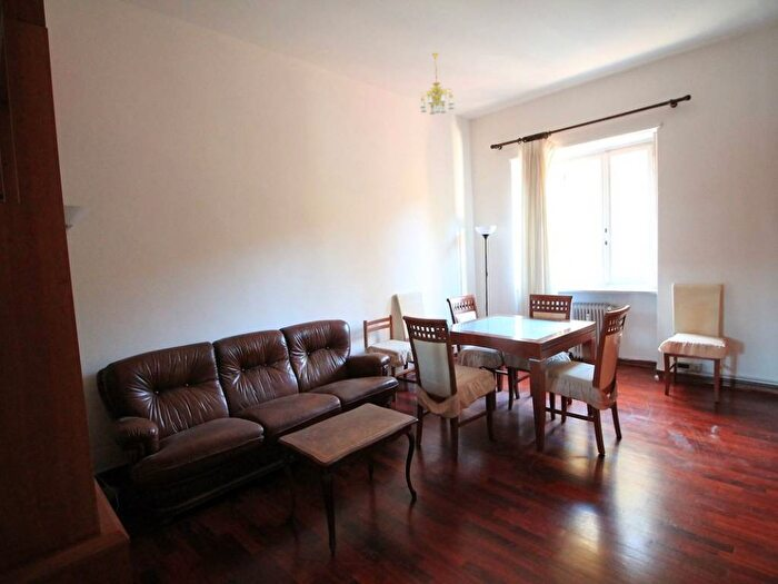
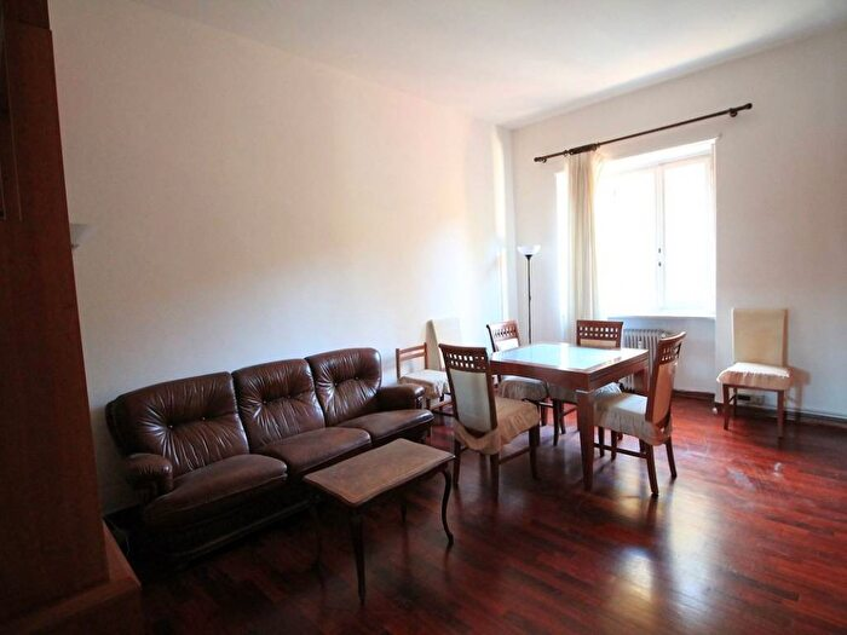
- chandelier (436, 82)
